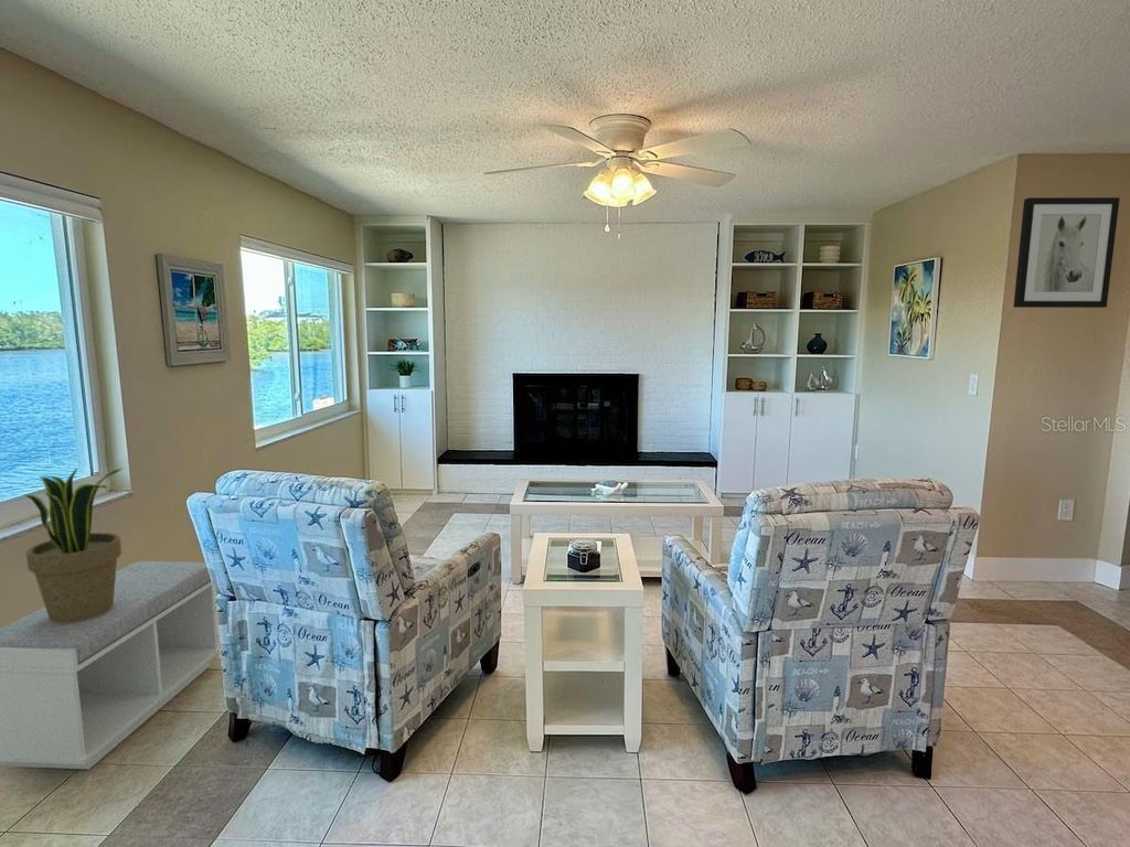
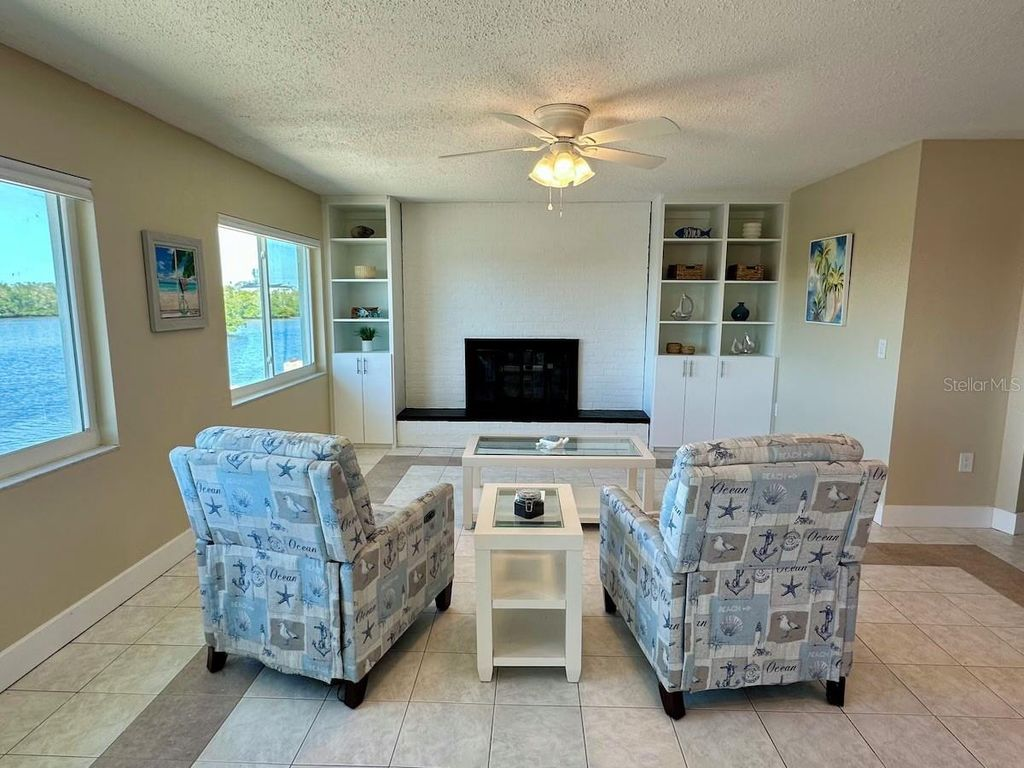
- wall art (1065, 253)
- potted plant (82, 538)
- bench (115, 651)
